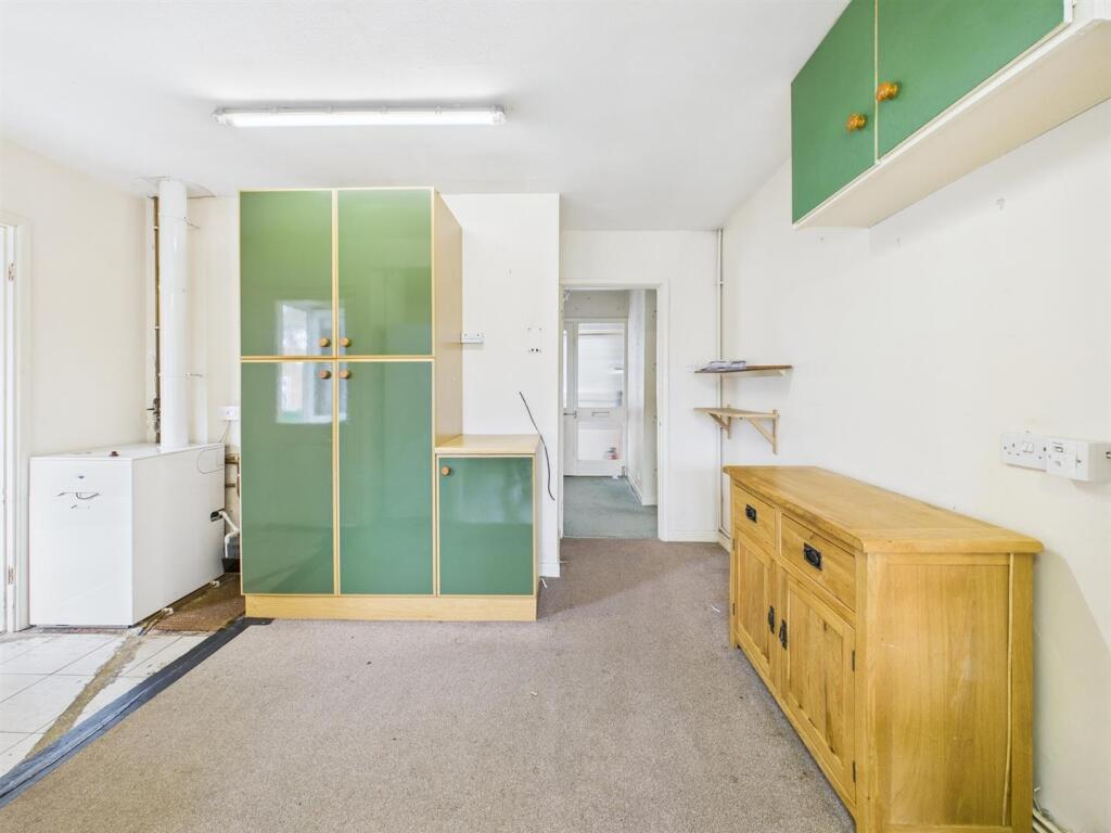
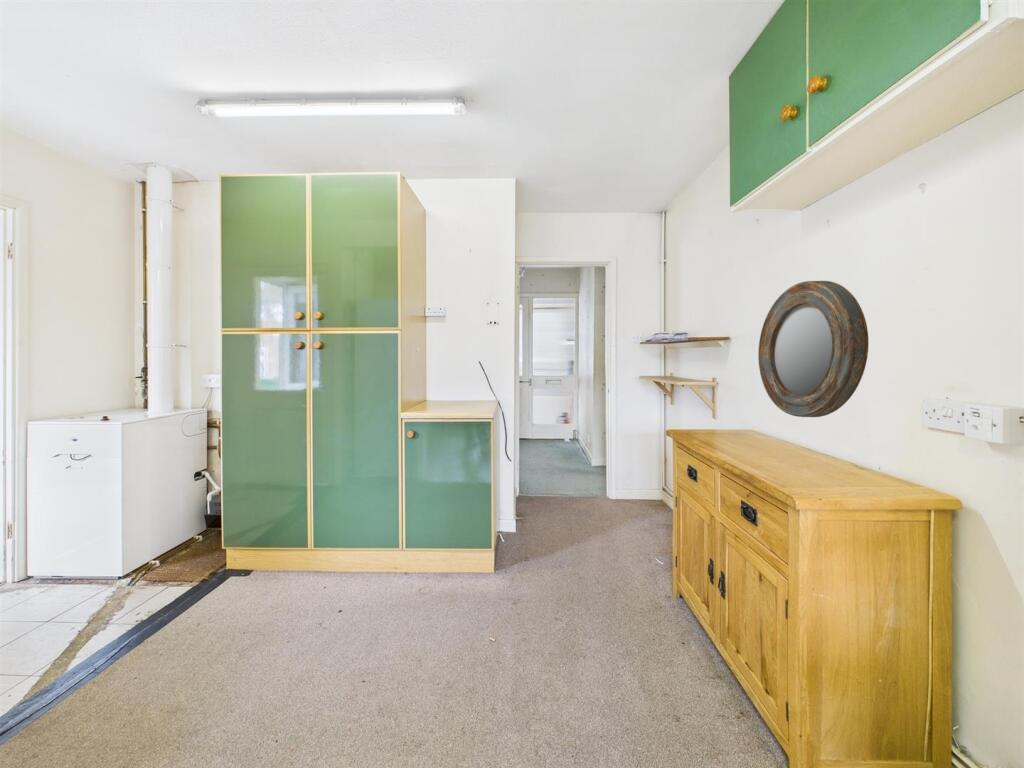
+ home mirror (803, 349)
